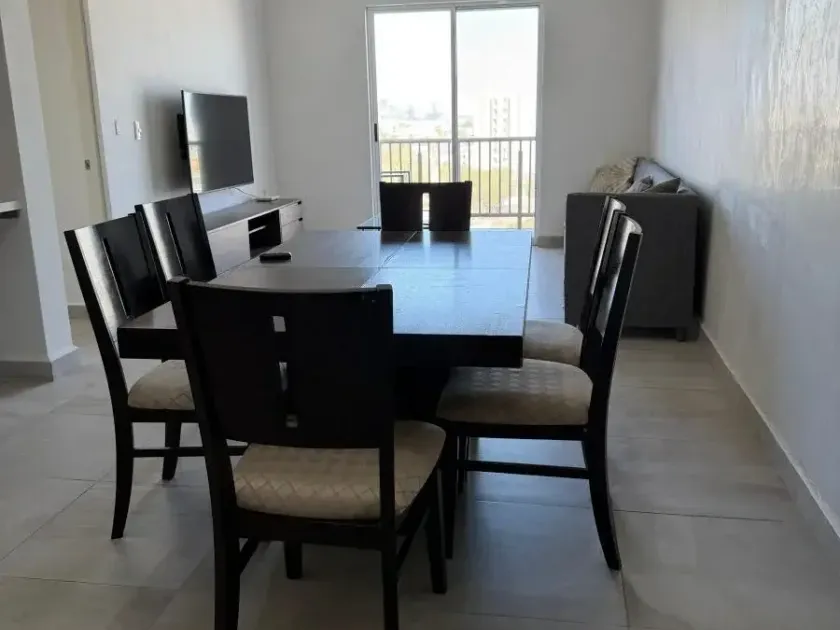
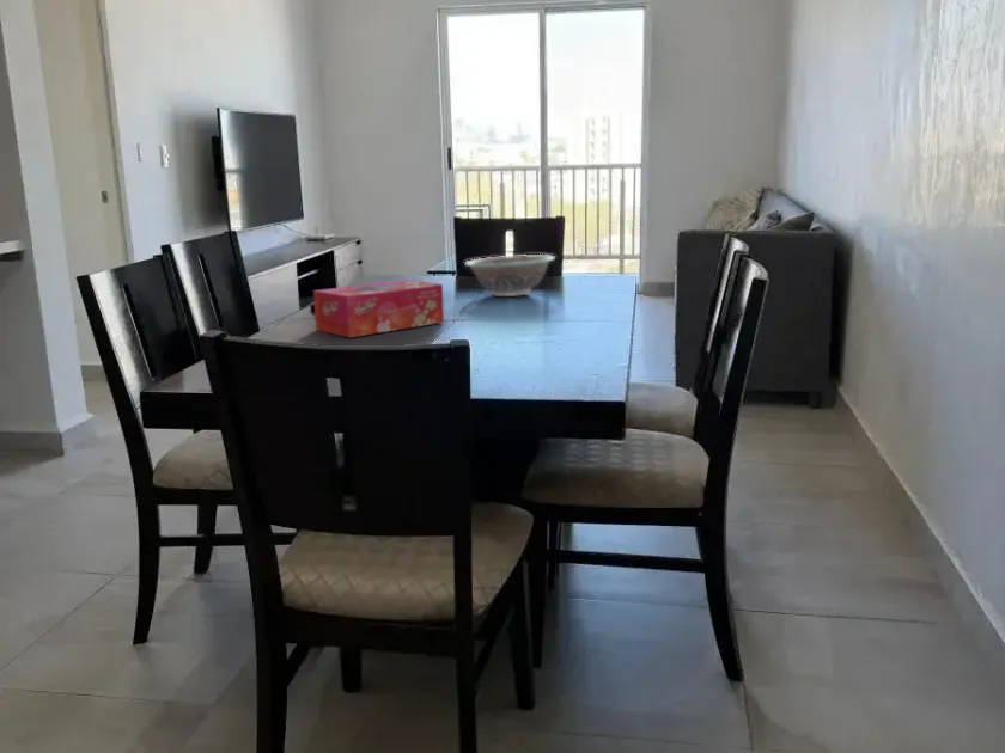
+ decorative bowl (510, 276)
+ tissue box (379, 306)
